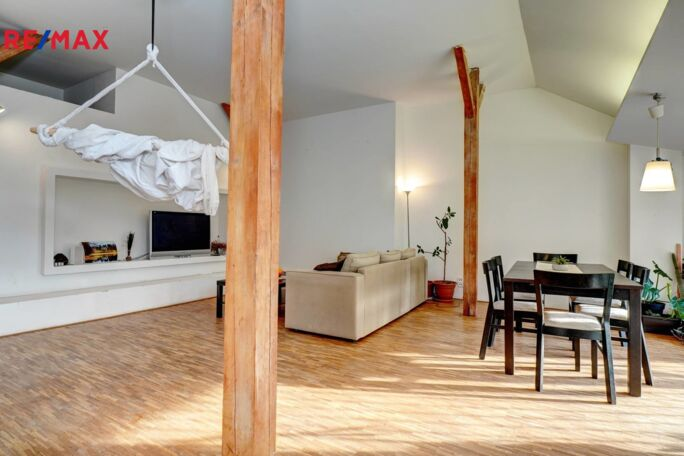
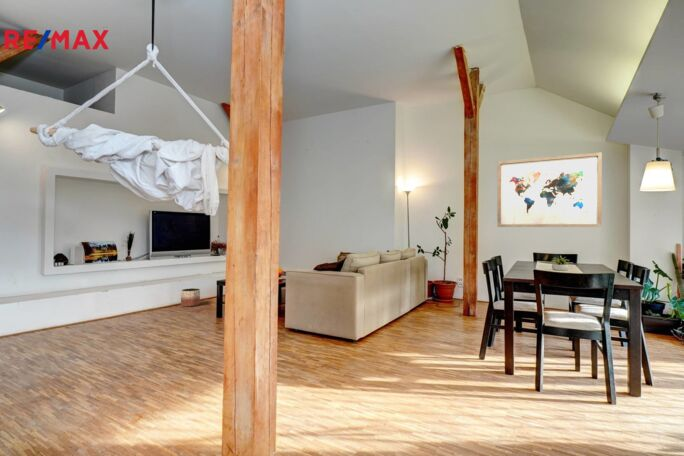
+ planter (190, 297)
+ wall art (546, 192)
